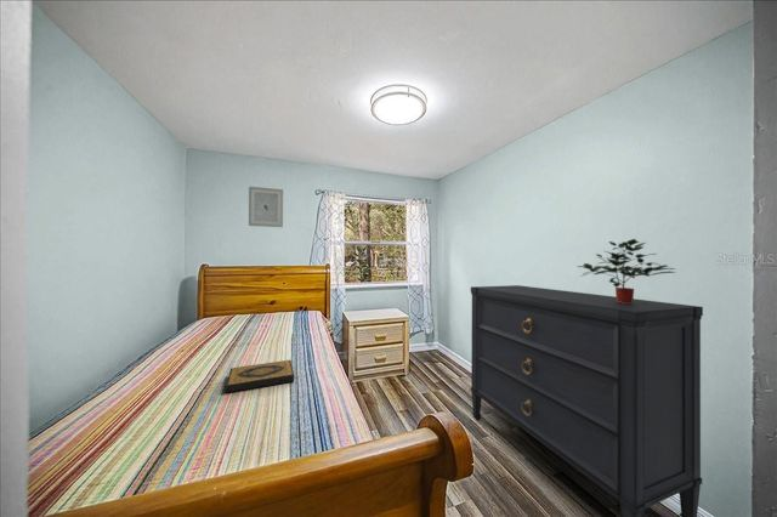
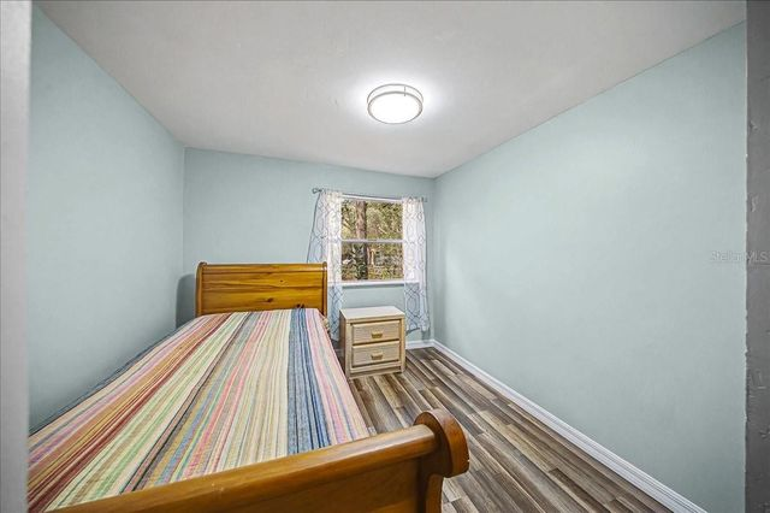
- dresser (555, 376)
- potted plant (620, 269)
- hardback book (261, 374)
- wall art (266, 206)
